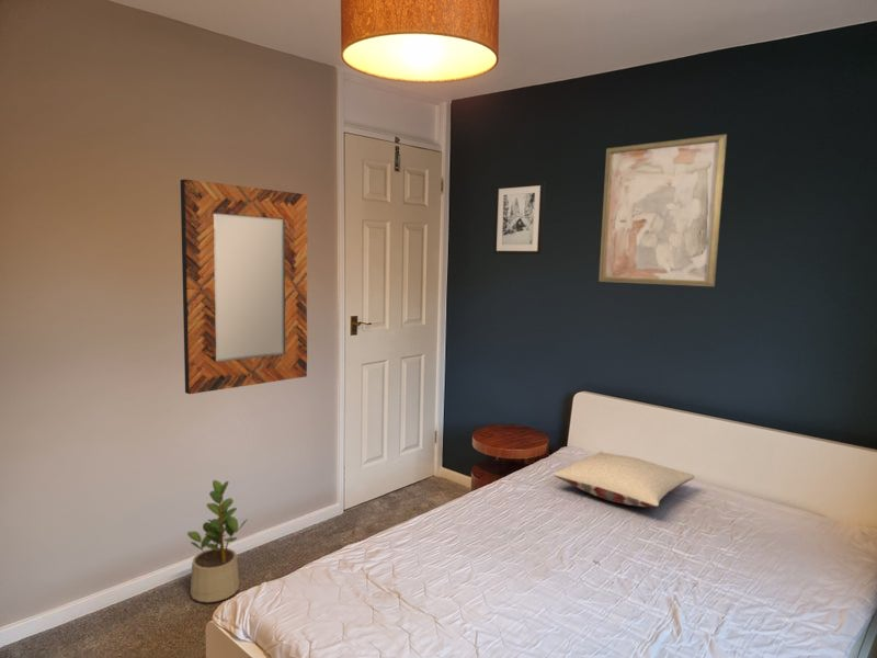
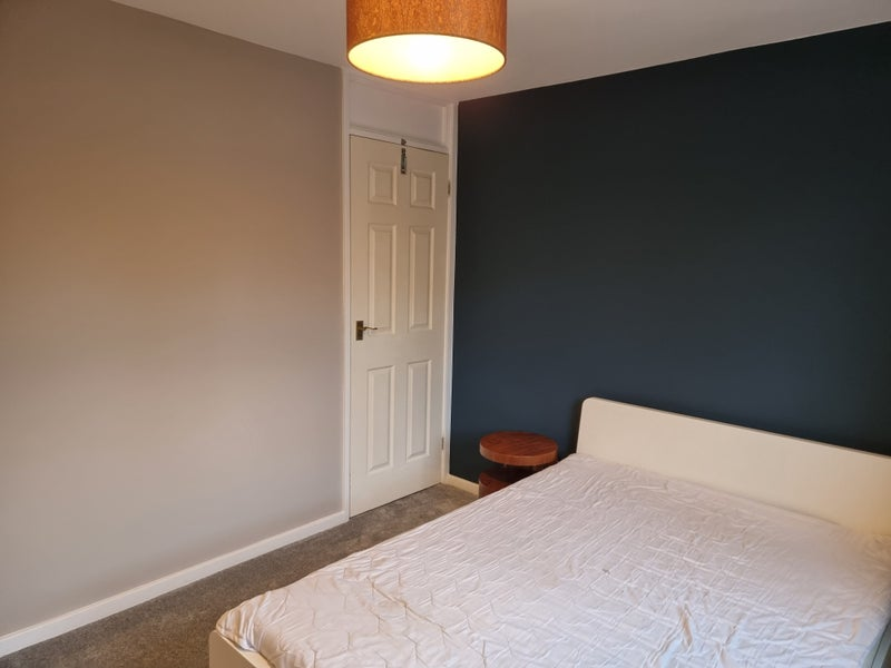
- home mirror (249, 287)
- potted plant (215, 533)
- wall art (657, 213)
- wall art (517, 219)
- pillow (625, 475)
